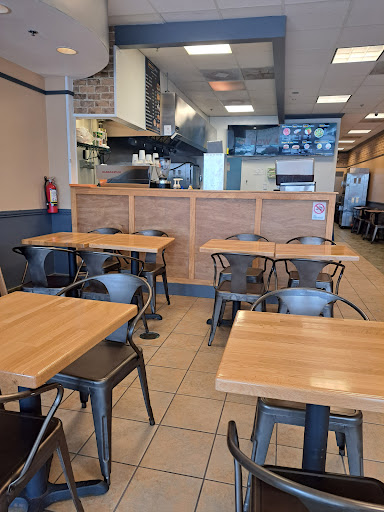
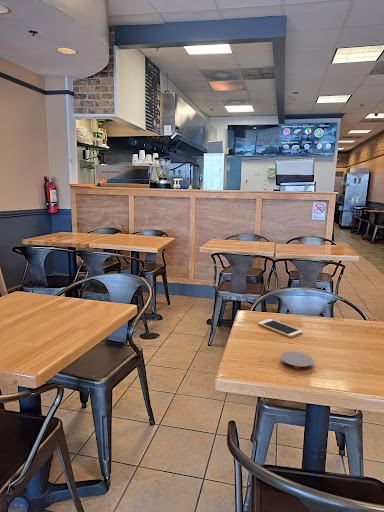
+ coaster (296, 360)
+ cell phone (279, 327)
